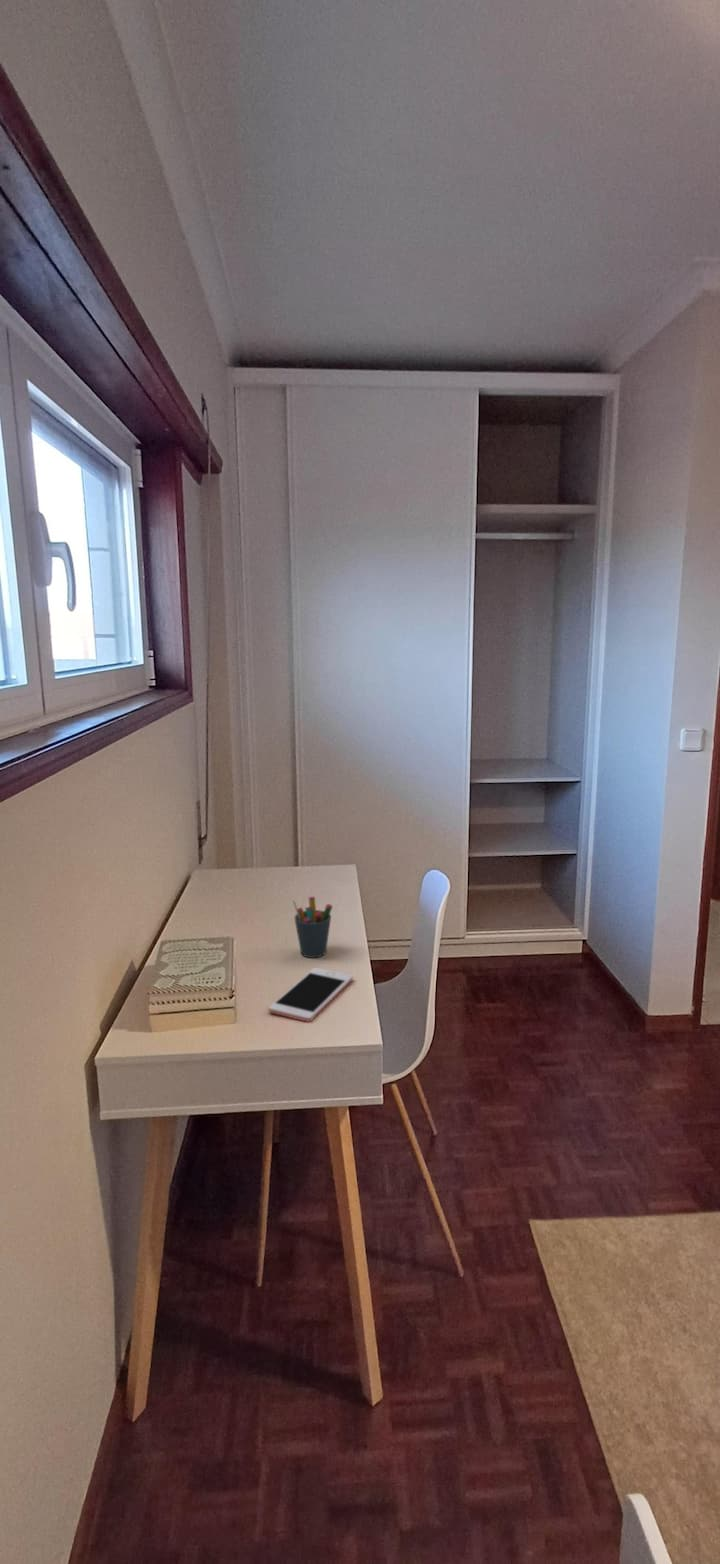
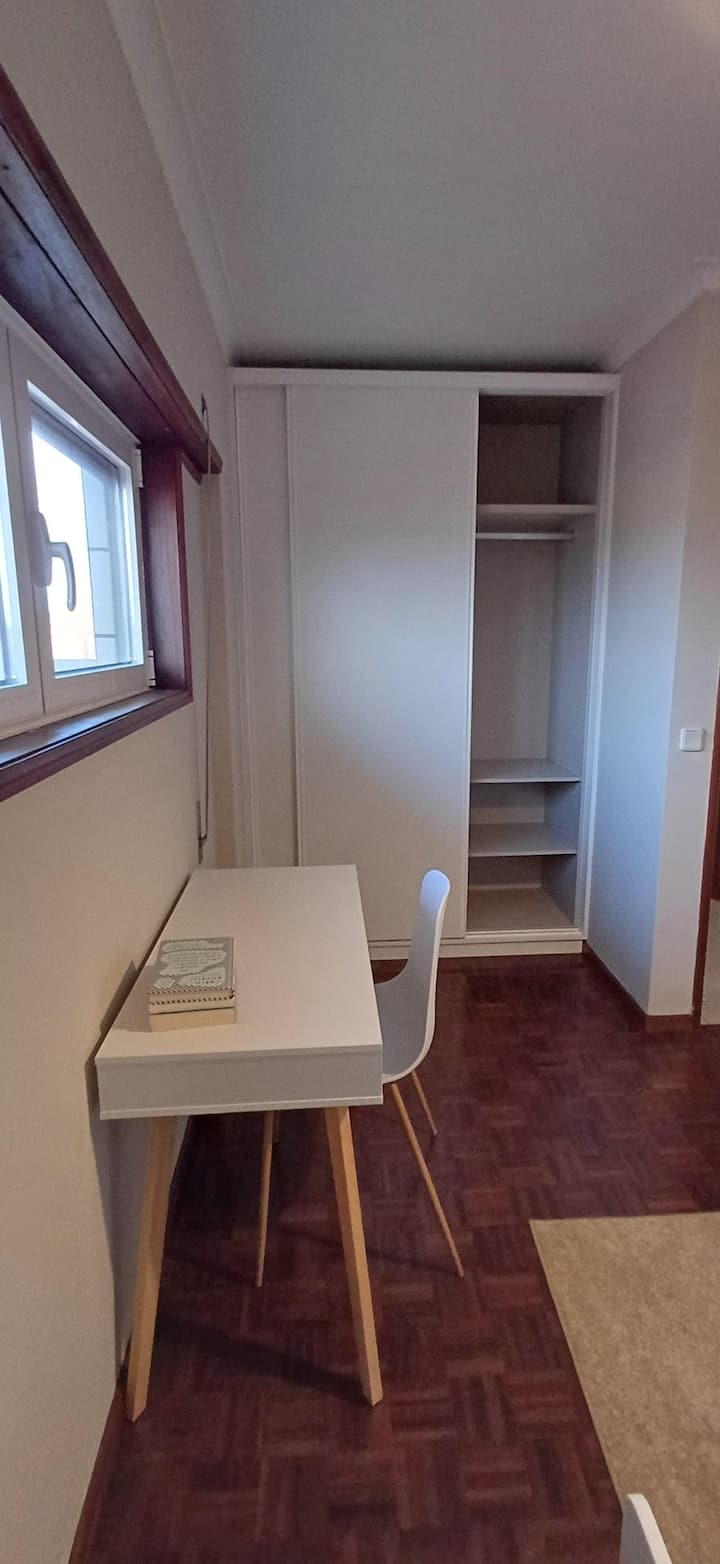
- pen holder (312, 924)
- cell phone (312, 992)
